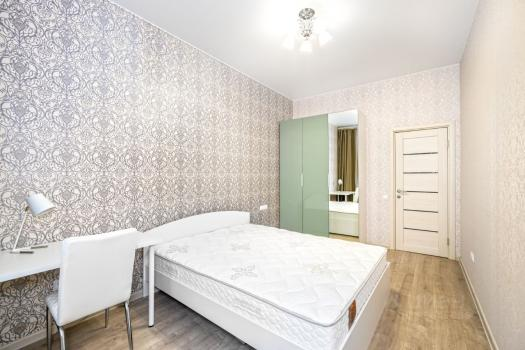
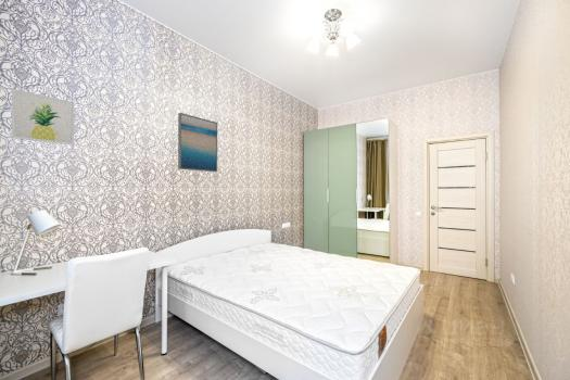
+ wall art (45, 118)
+ wall art (199, 144)
